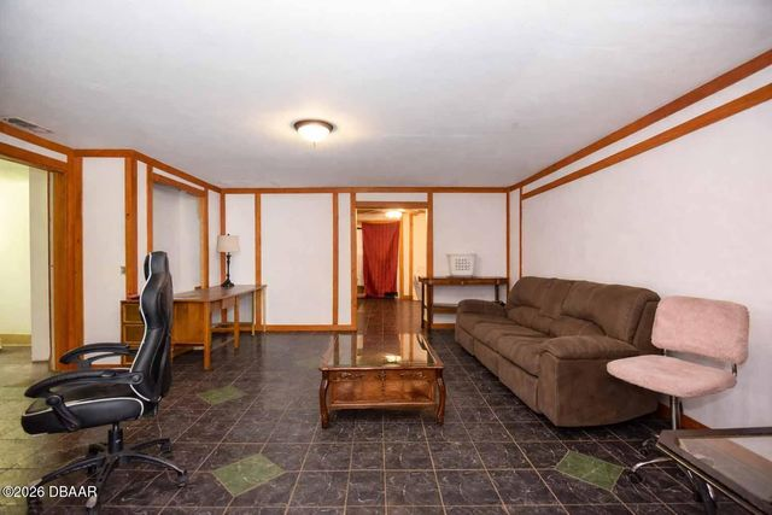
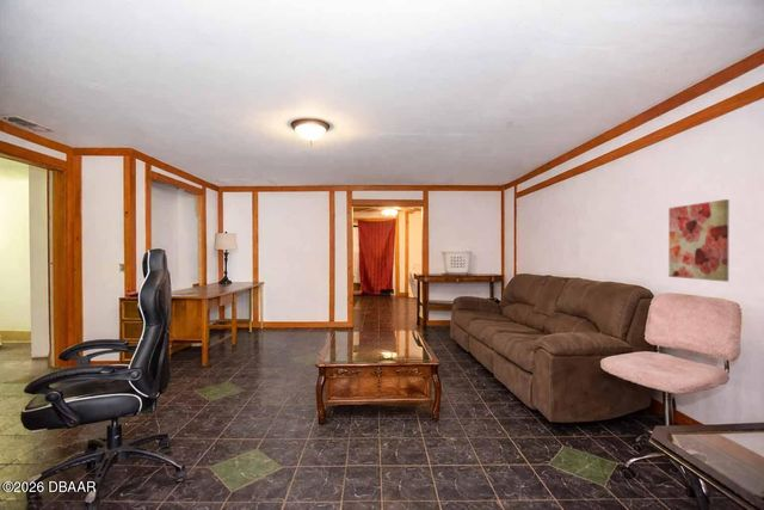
+ wall art (696, 241)
